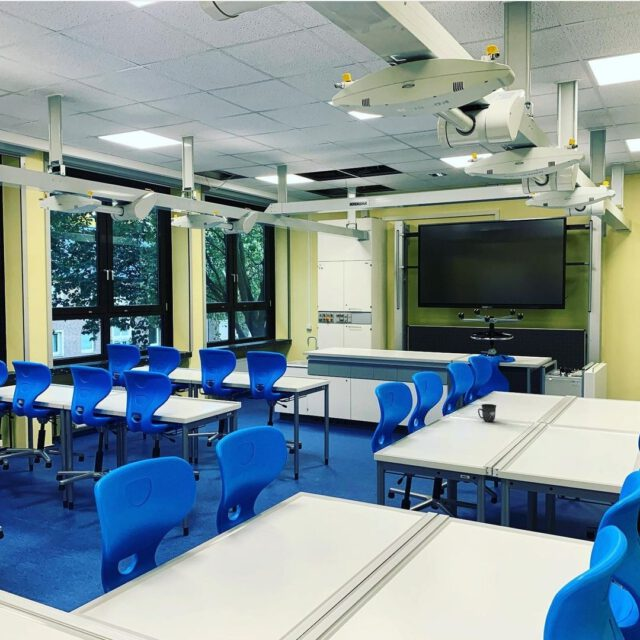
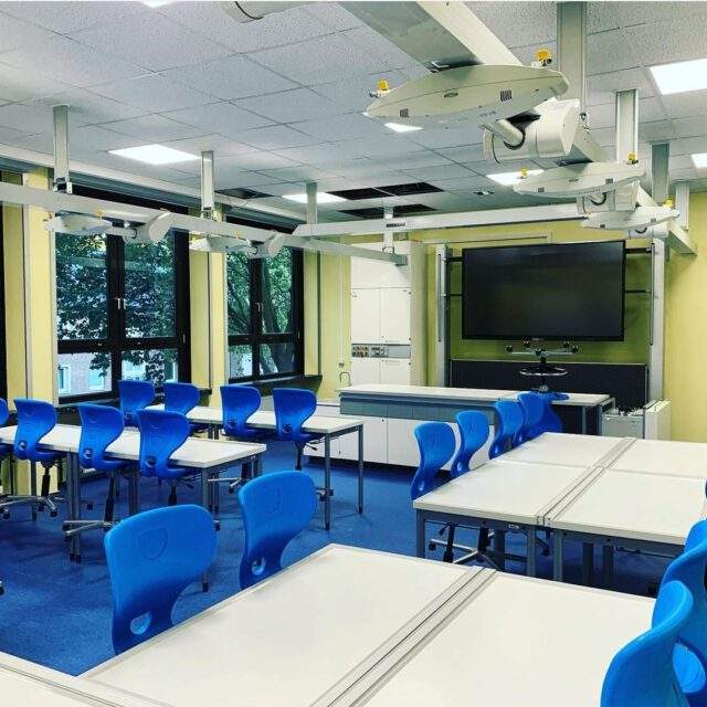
- mug (486, 413)
